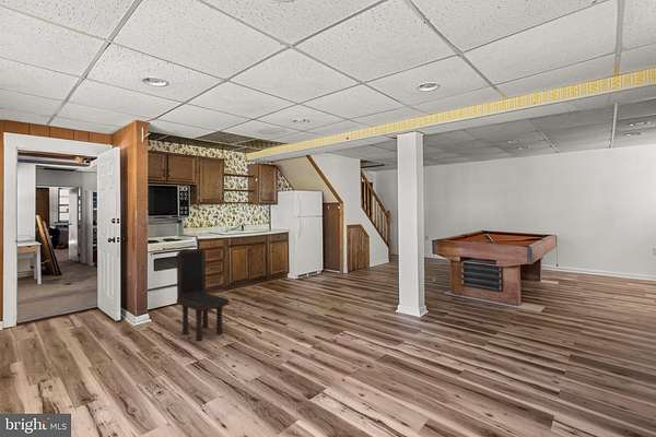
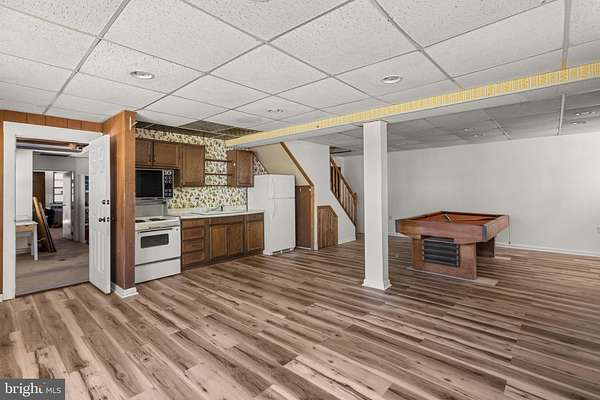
- dining chair (202, 292)
